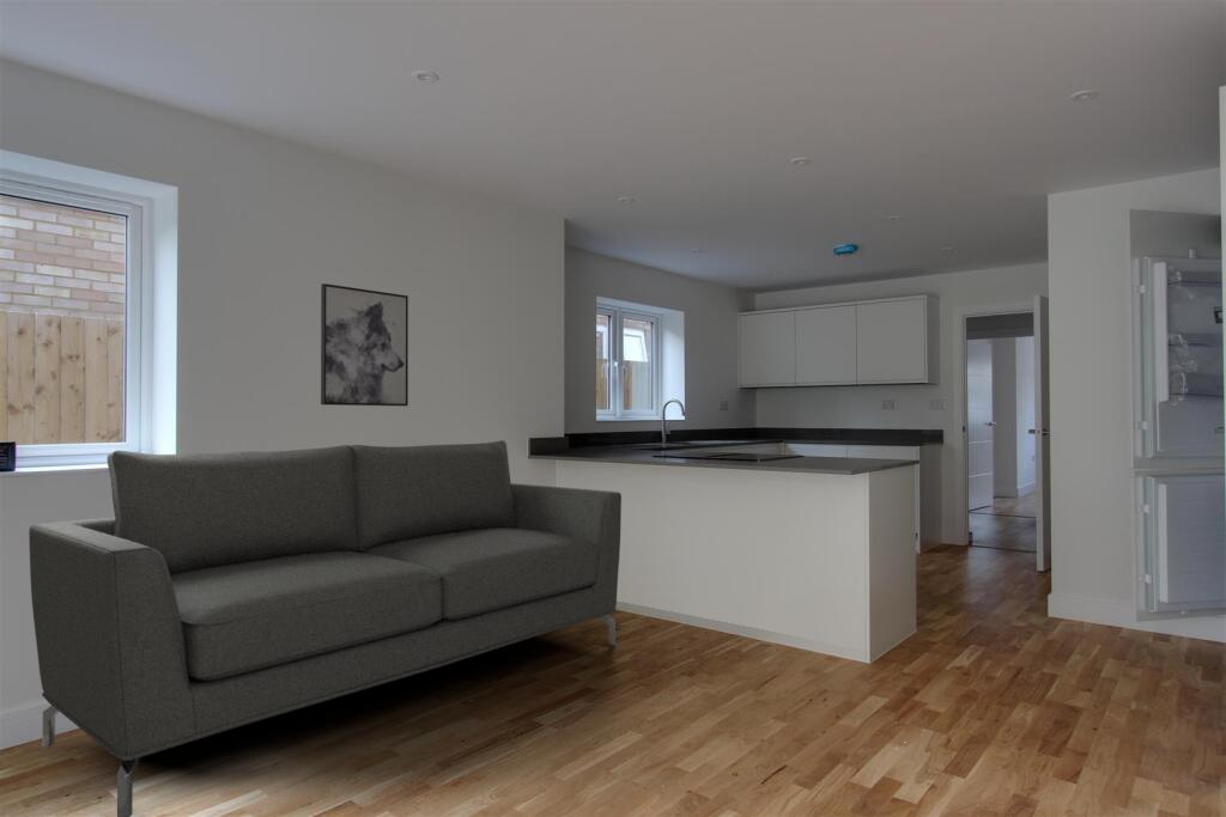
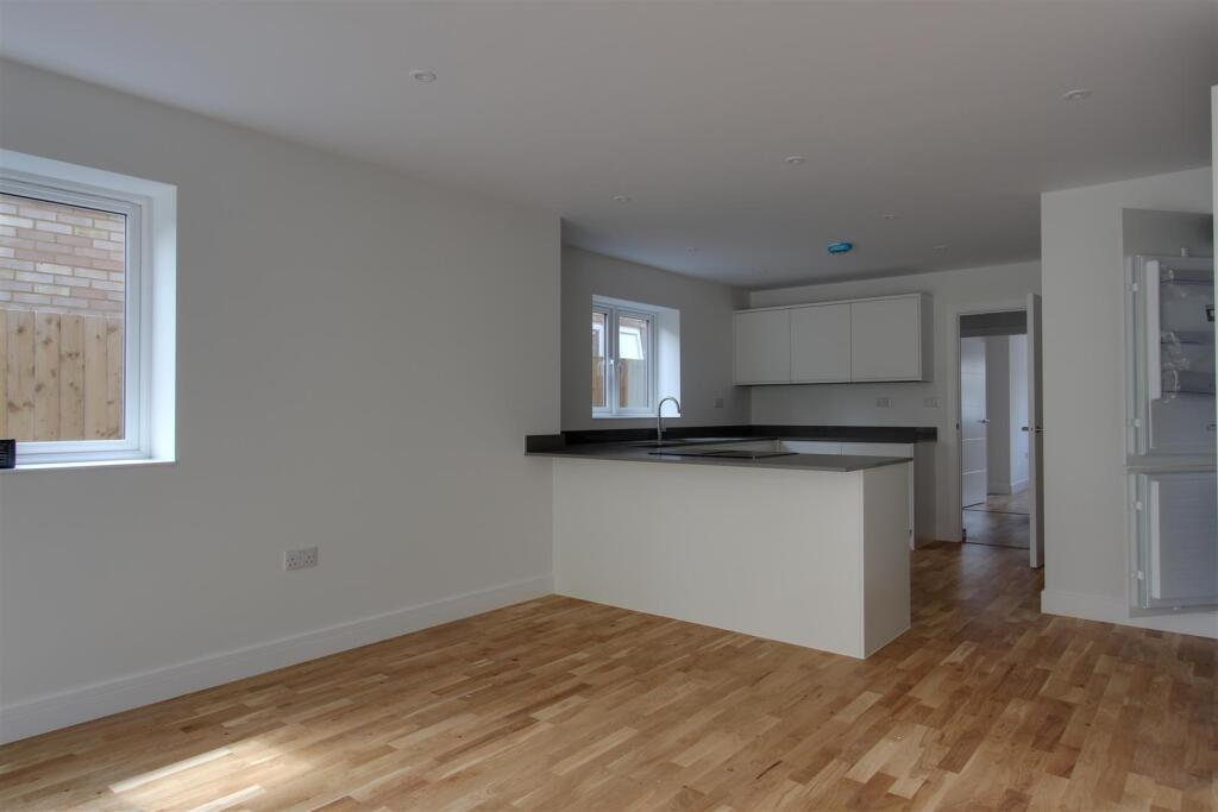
- sofa (380, 565)
- wall art (366, 347)
